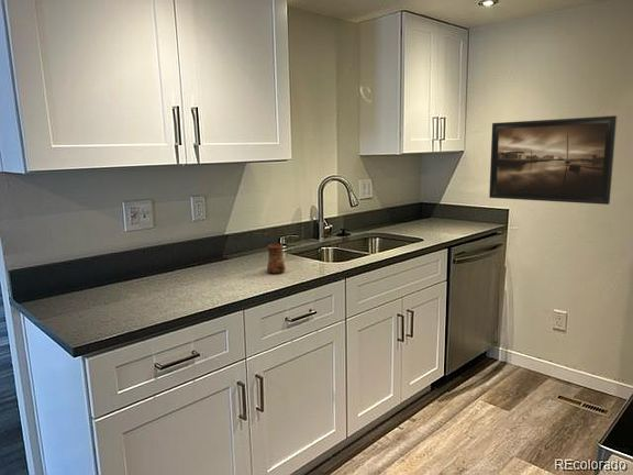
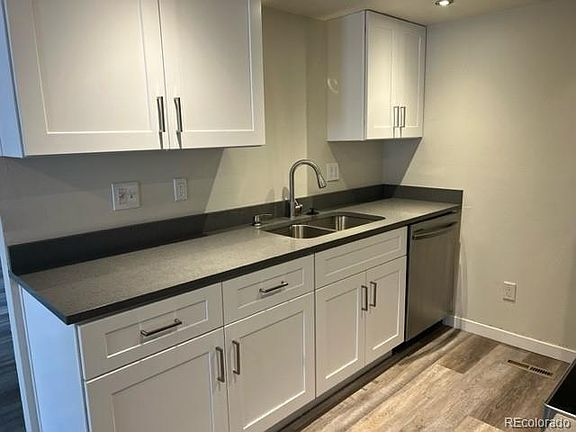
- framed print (546, 161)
- cup (276, 258)
